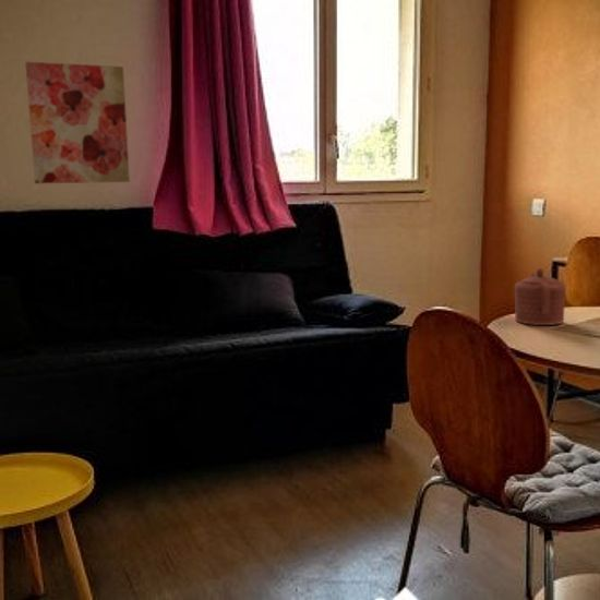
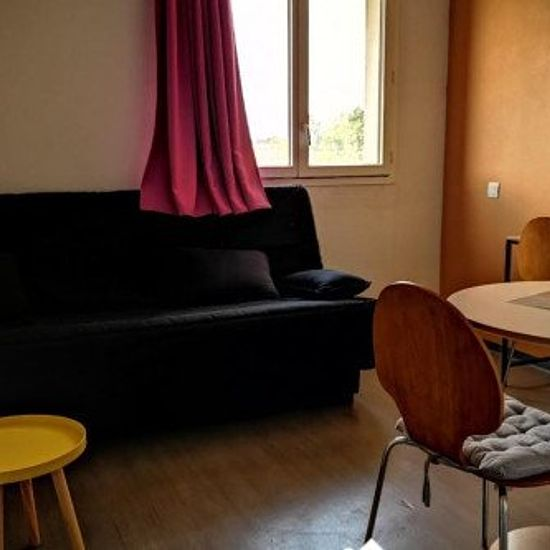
- wall art (79, 124)
- teapot (539, 295)
